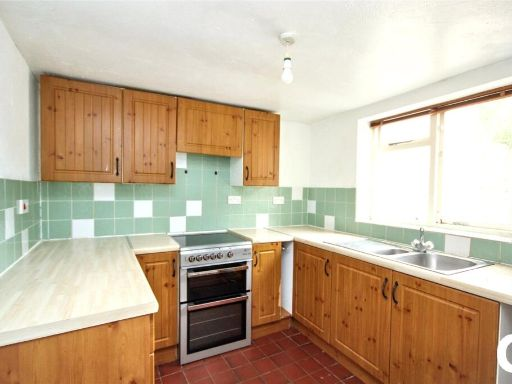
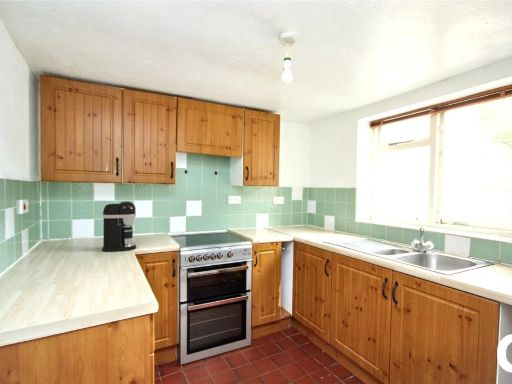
+ coffee maker (119, 225)
